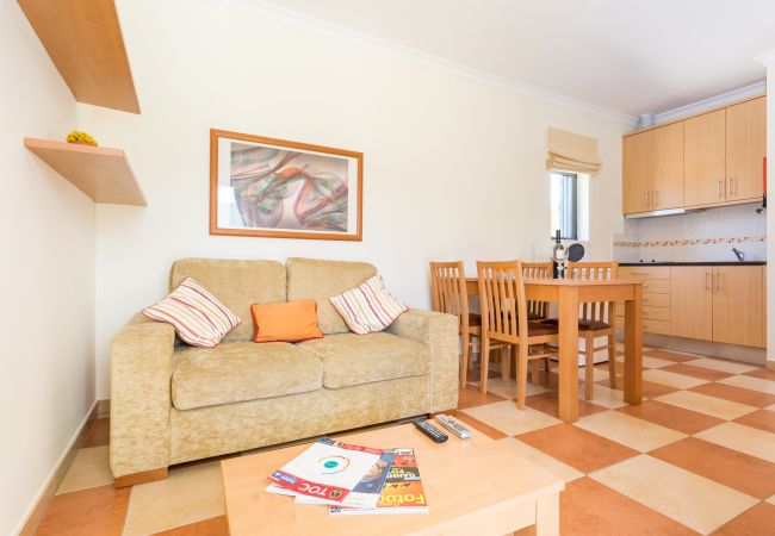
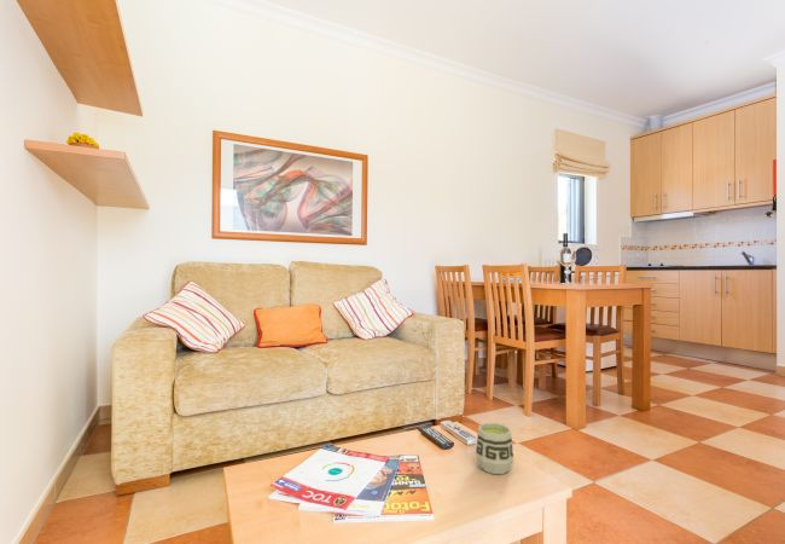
+ cup (494, 447)
